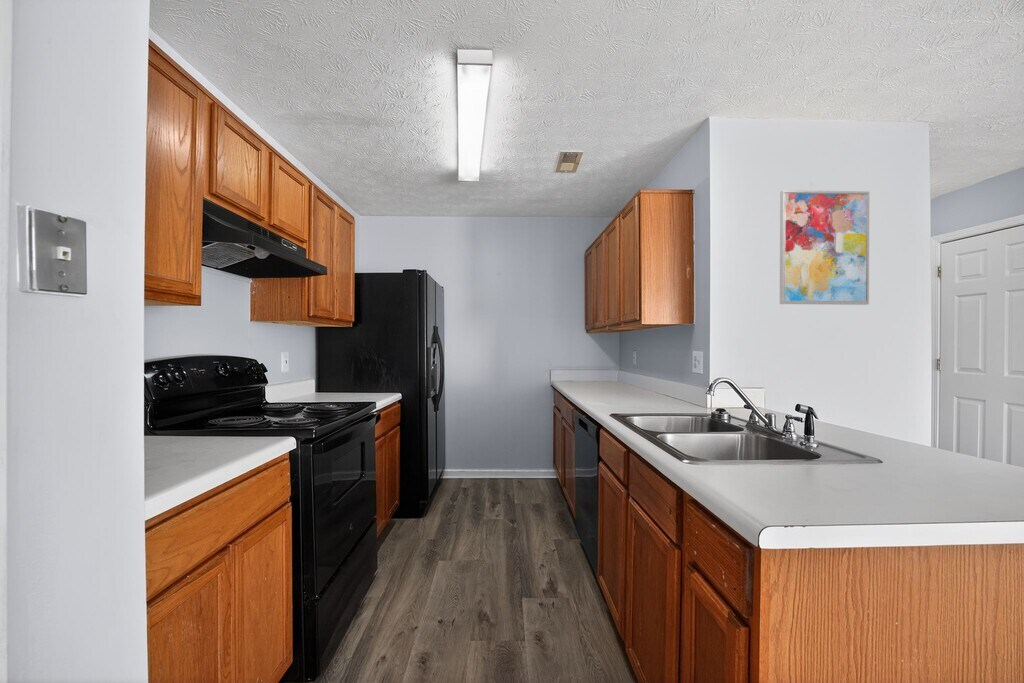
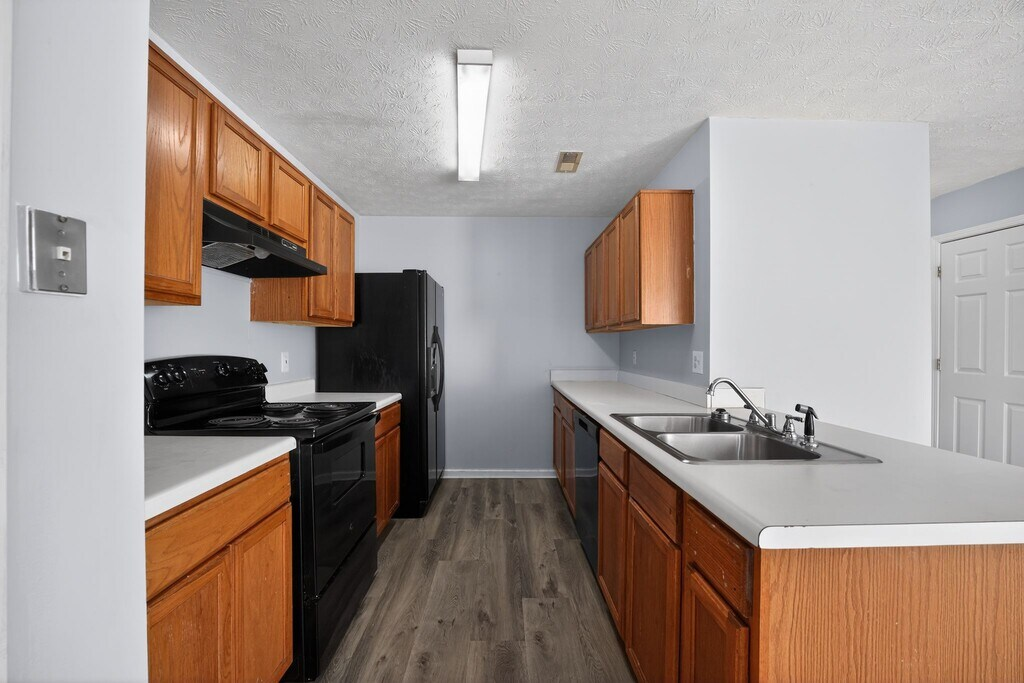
- wall art (824, 247)
